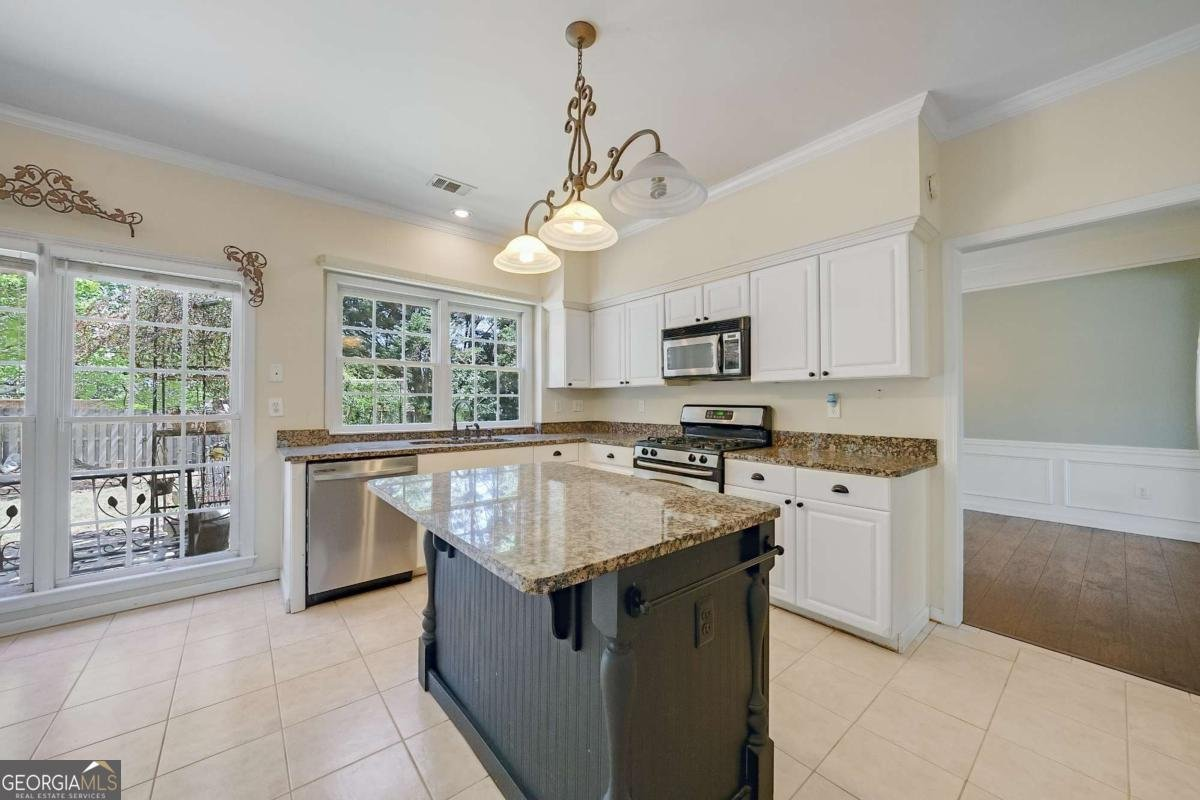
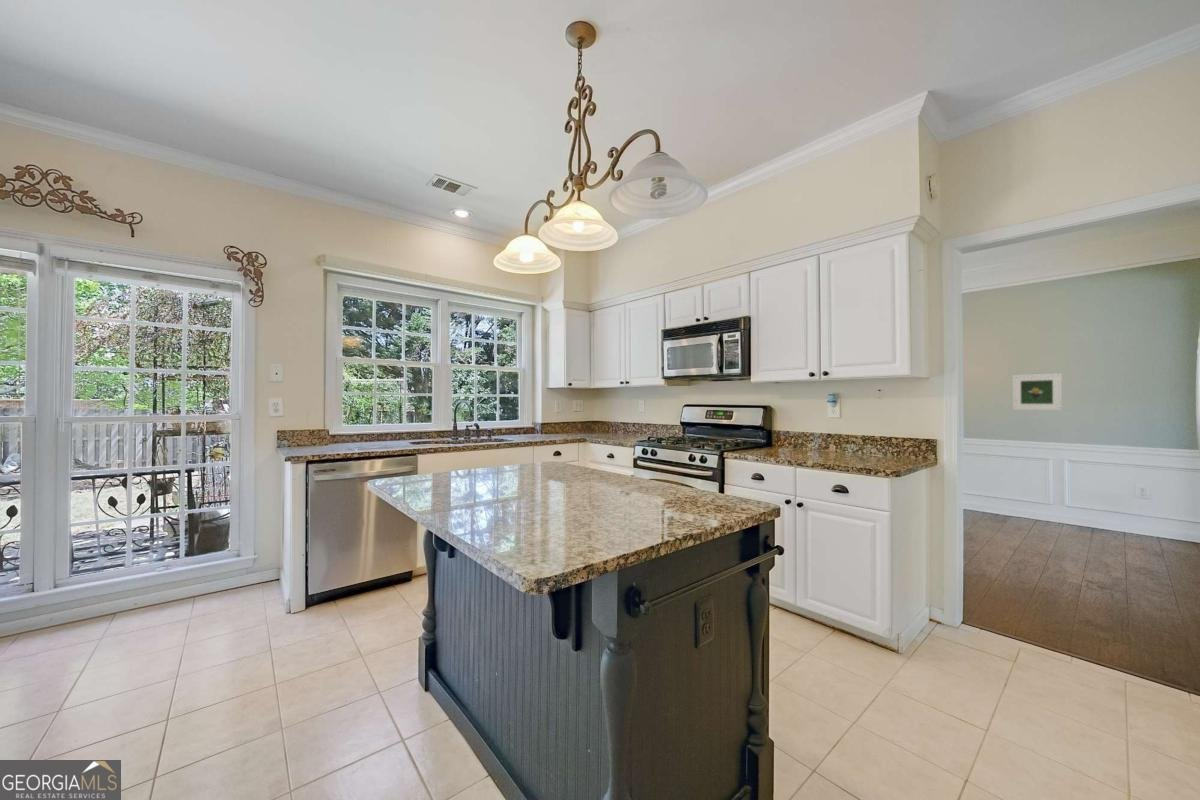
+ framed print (1036, 392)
